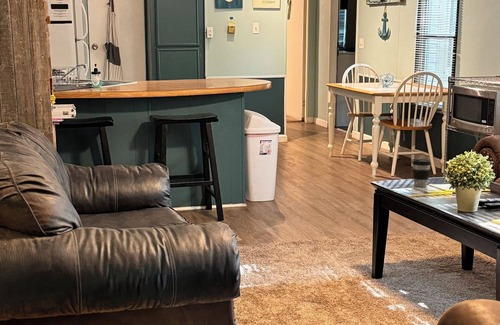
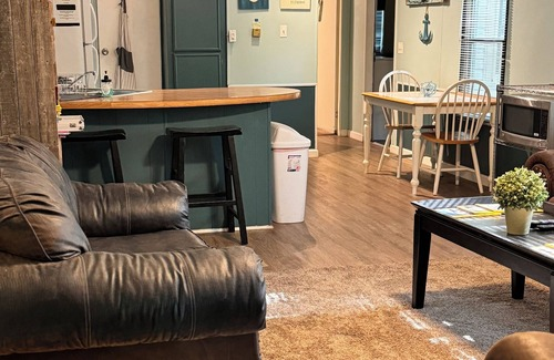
- coffee cup (421, 173)
